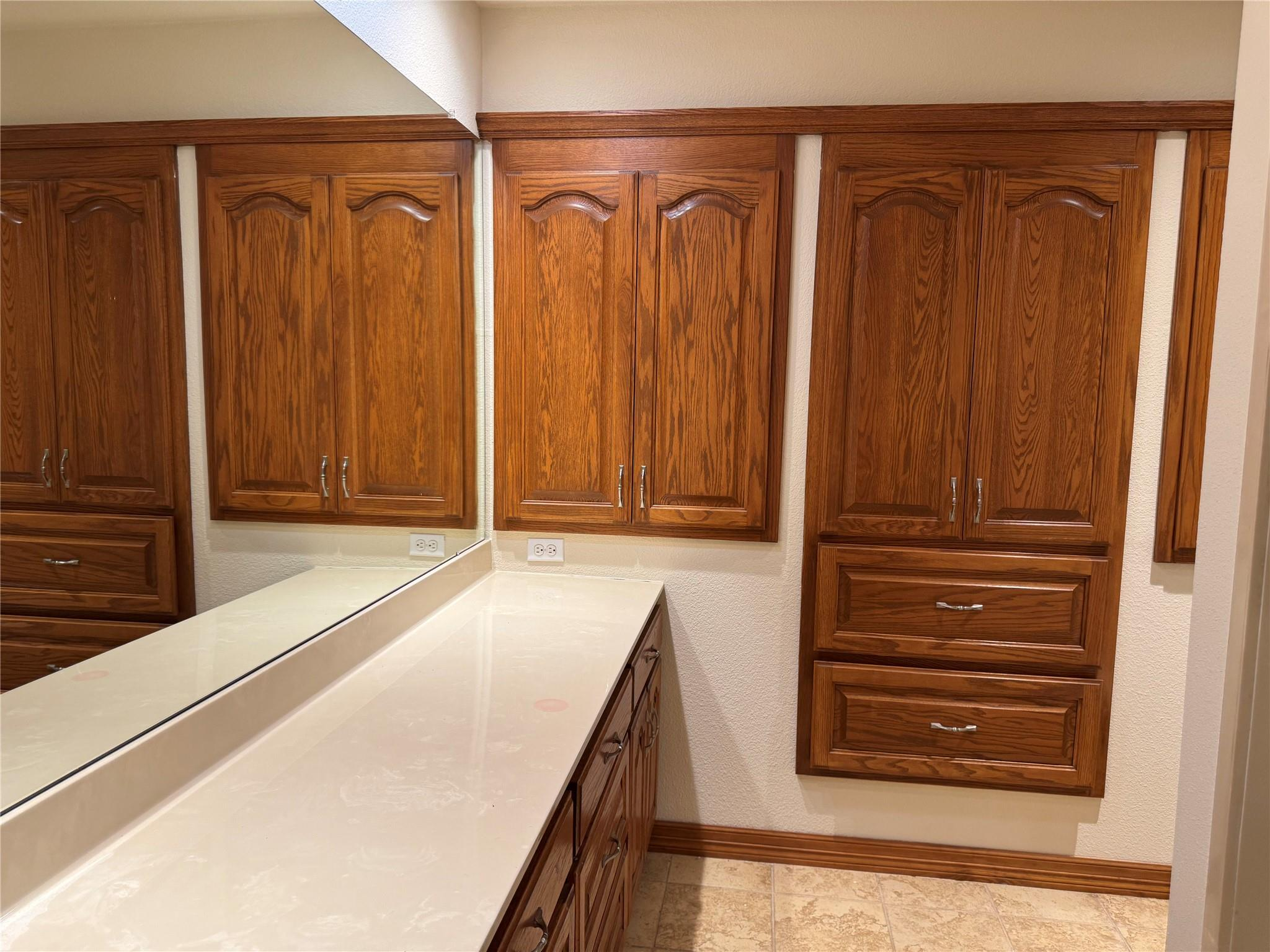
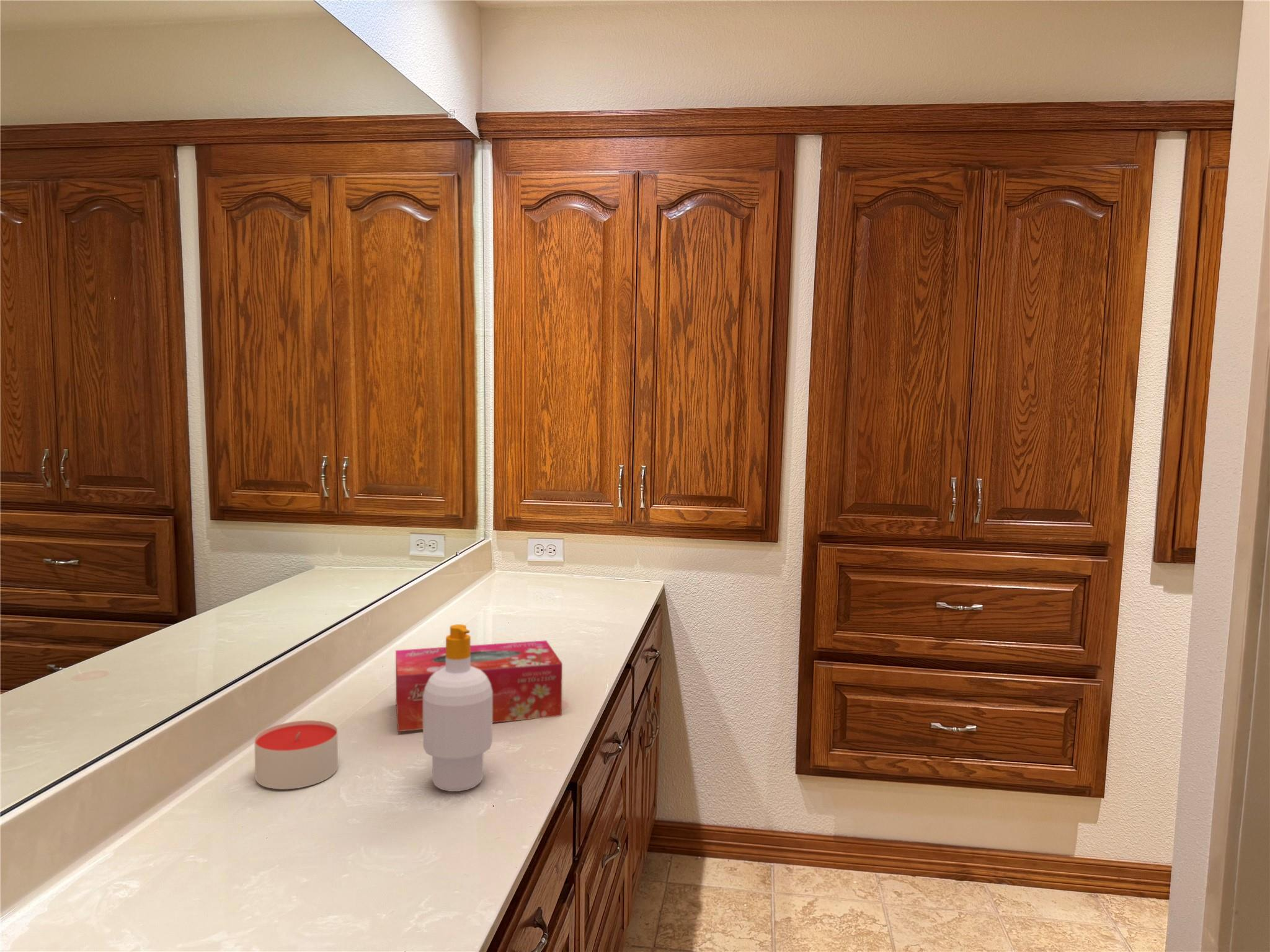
+ tissue box (486, 675)
+ candle (296, 752)
+ soap bottle (458, 705)
